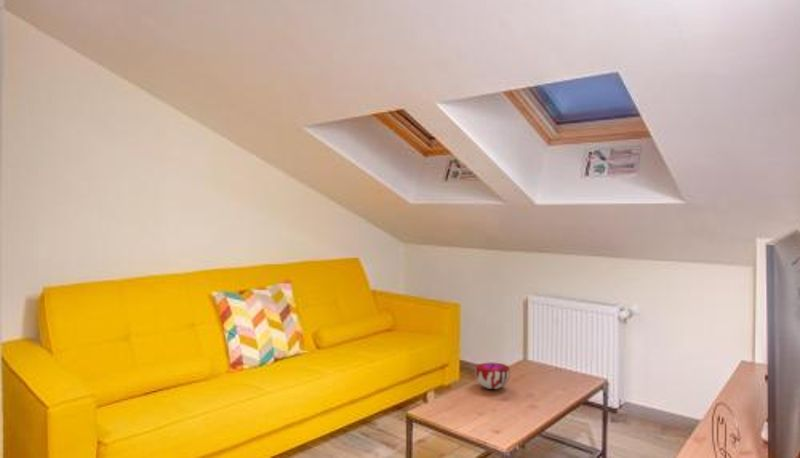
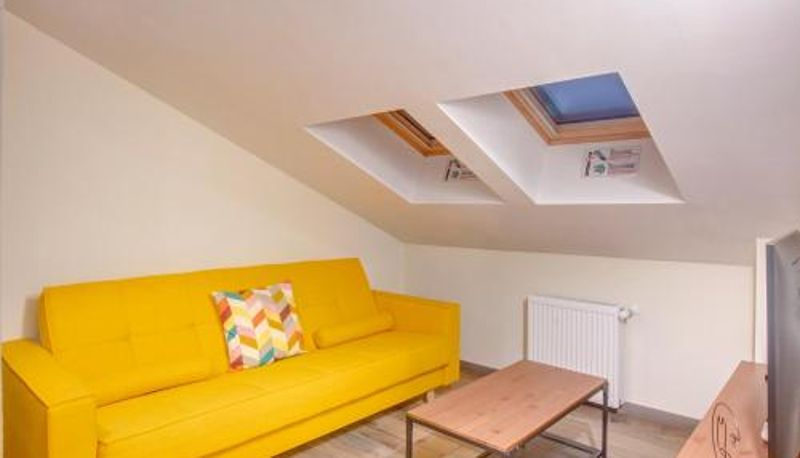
- decorative bowl (492, 377)
